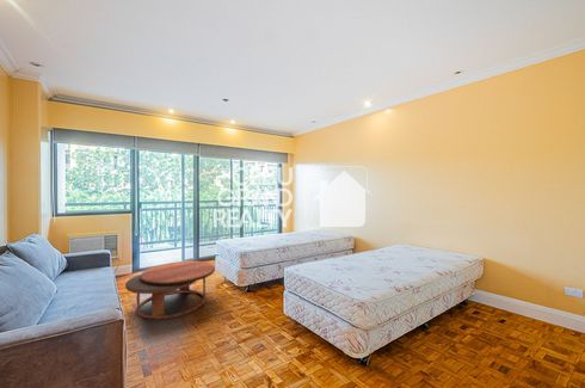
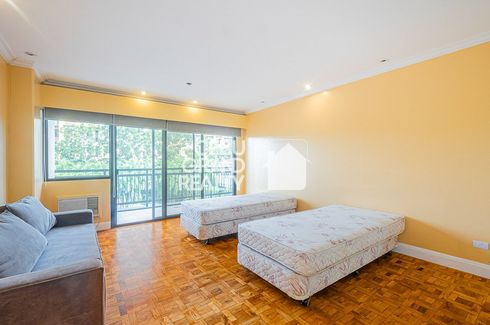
- coffee table (173, 288)
